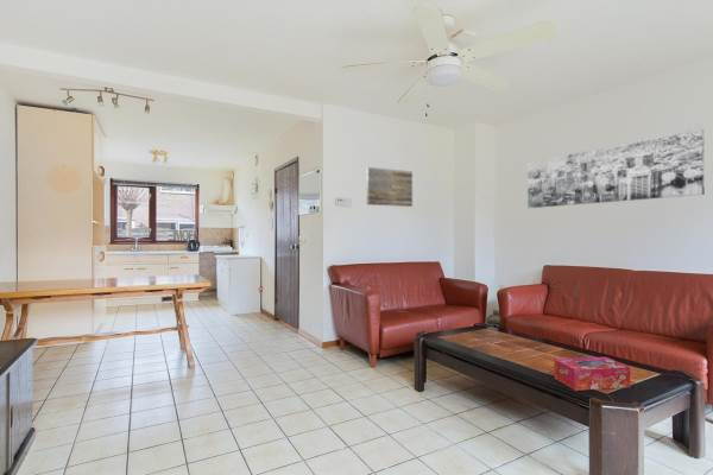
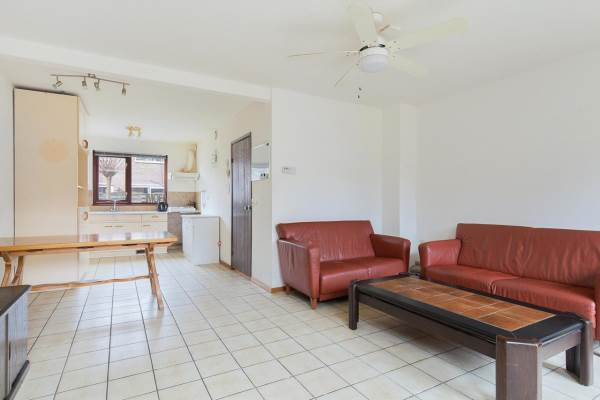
- tissue box (591, 373)
- wall art (390, 186)
- wall art (599, 176)
